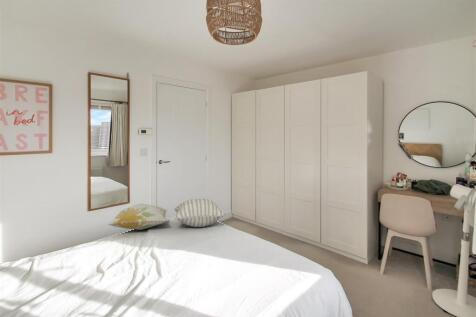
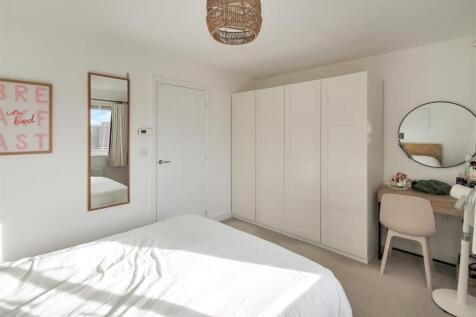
- pillow (198, 211)
- decorative pillow (141, 216)
